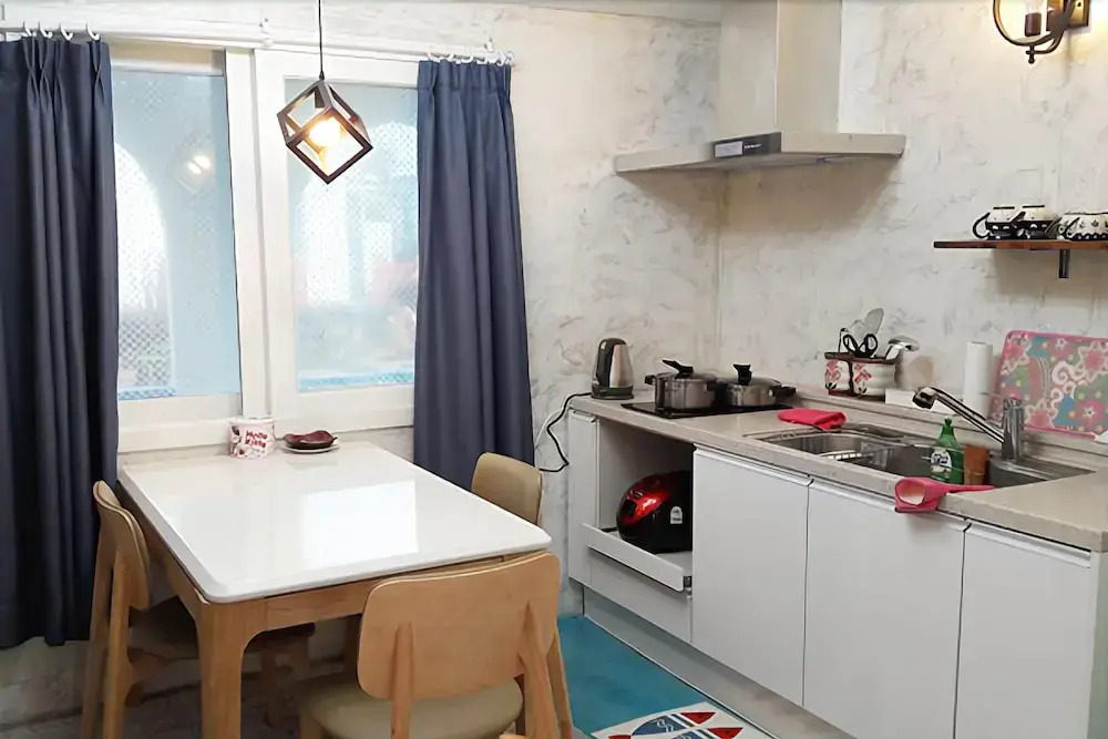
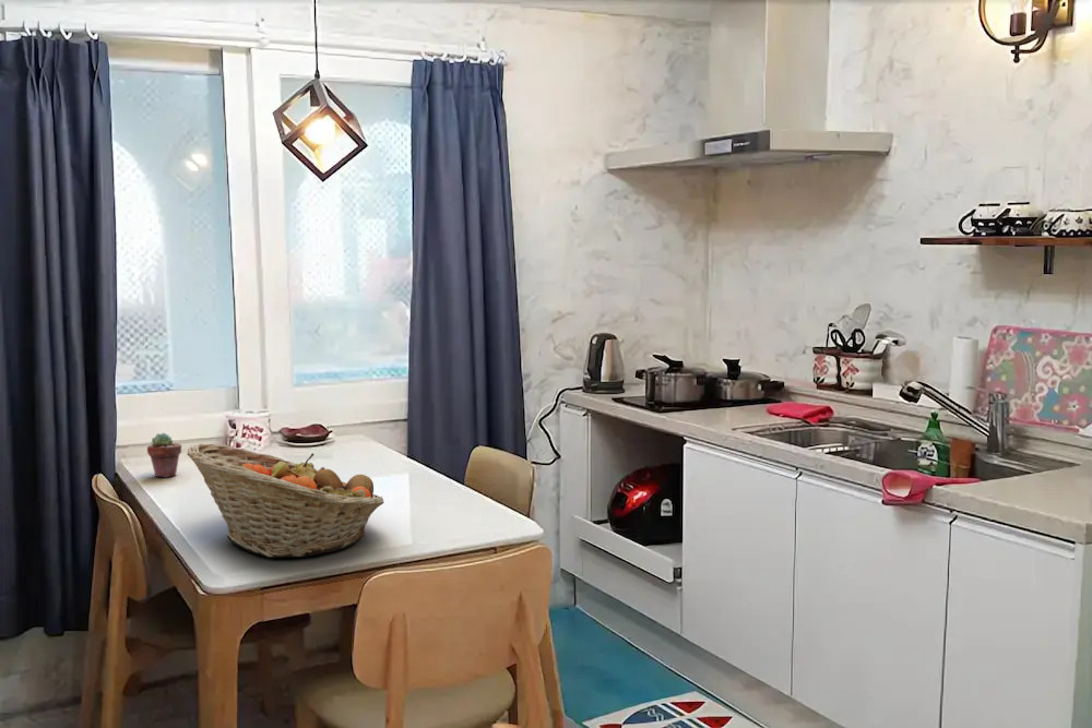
+ fruit basket (285, 491)
+ potted succulent (164, 453)
